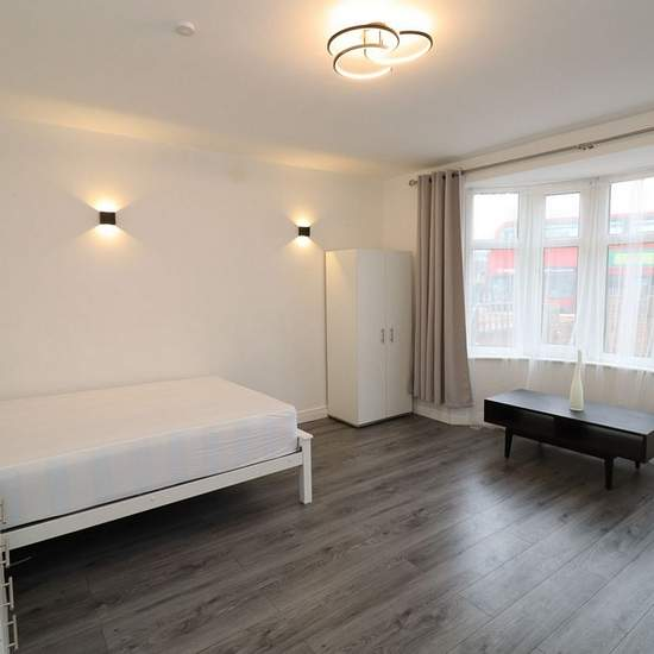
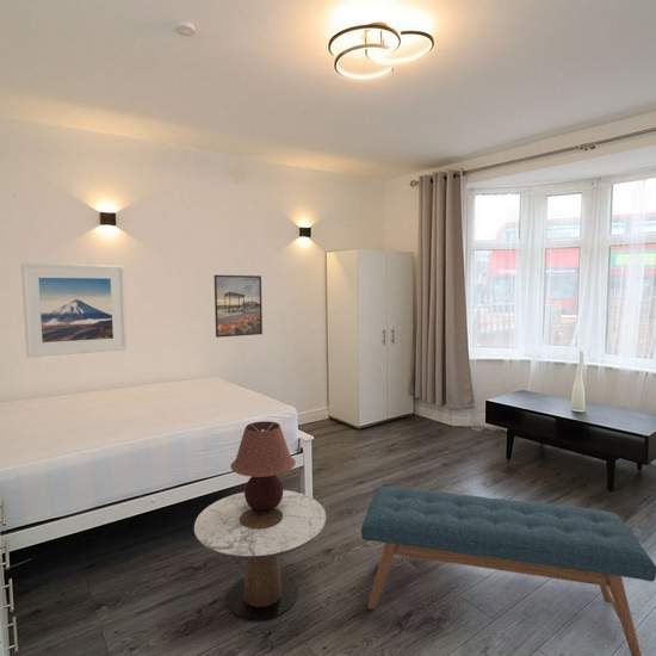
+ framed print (78, 309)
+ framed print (239, 305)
+ side table (261, 556)
+ bench (491, 557)
+ table lamp (262, 466)
